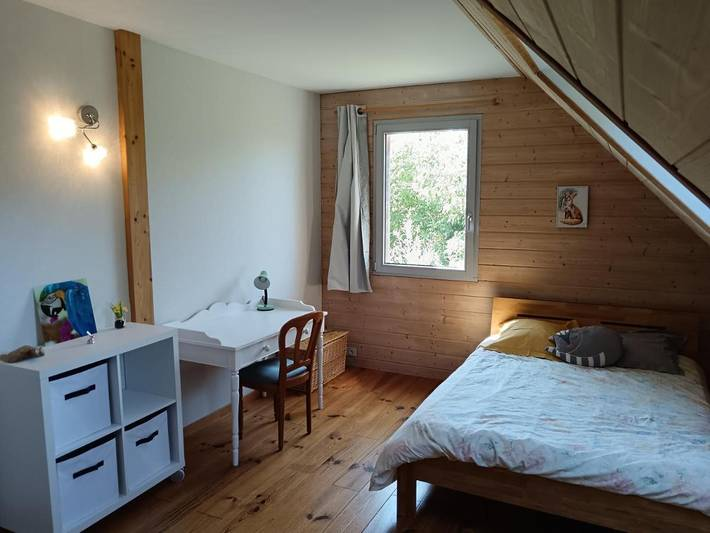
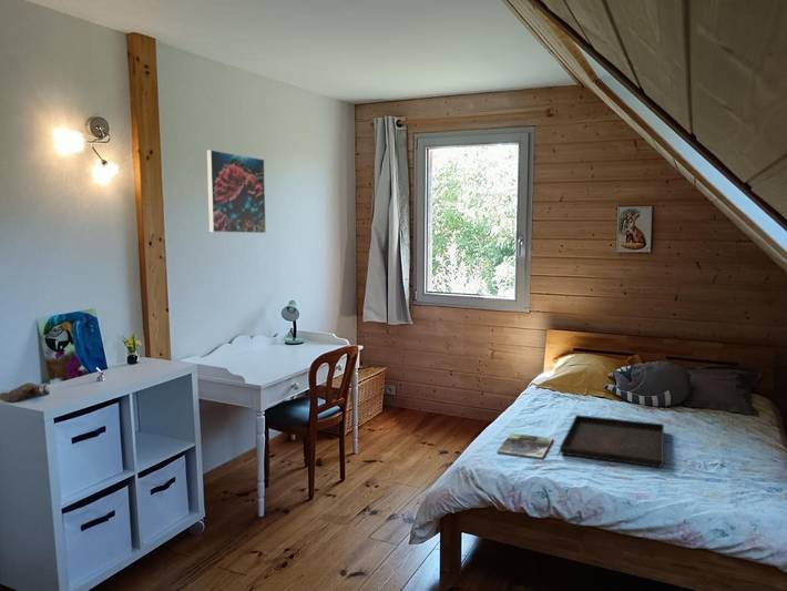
+ magazine (525, 445)
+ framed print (237, 194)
+ serving tray (614, 438)
